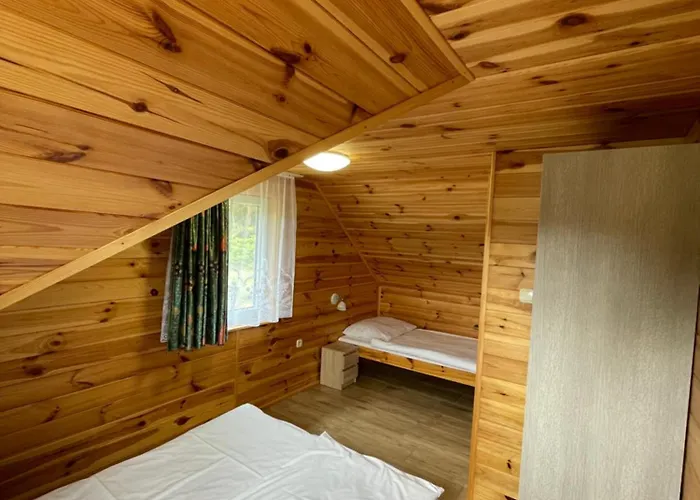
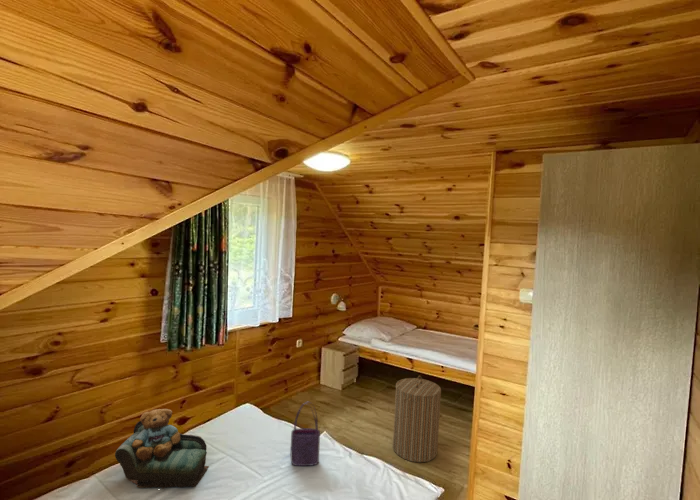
+ tote bag (305, 432)
+ teddy bear (163, 445)
+ laundry hamper (416, 413)
